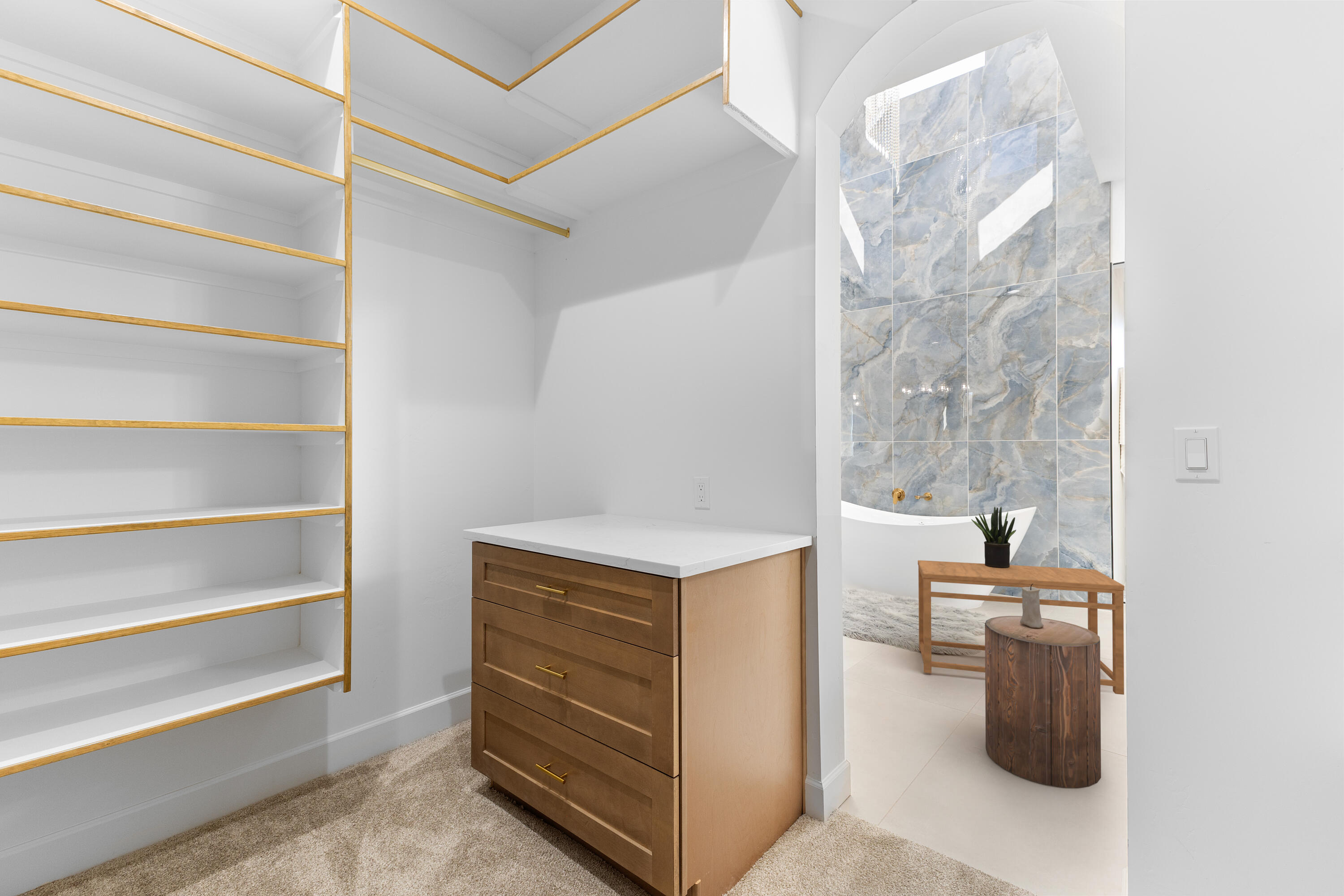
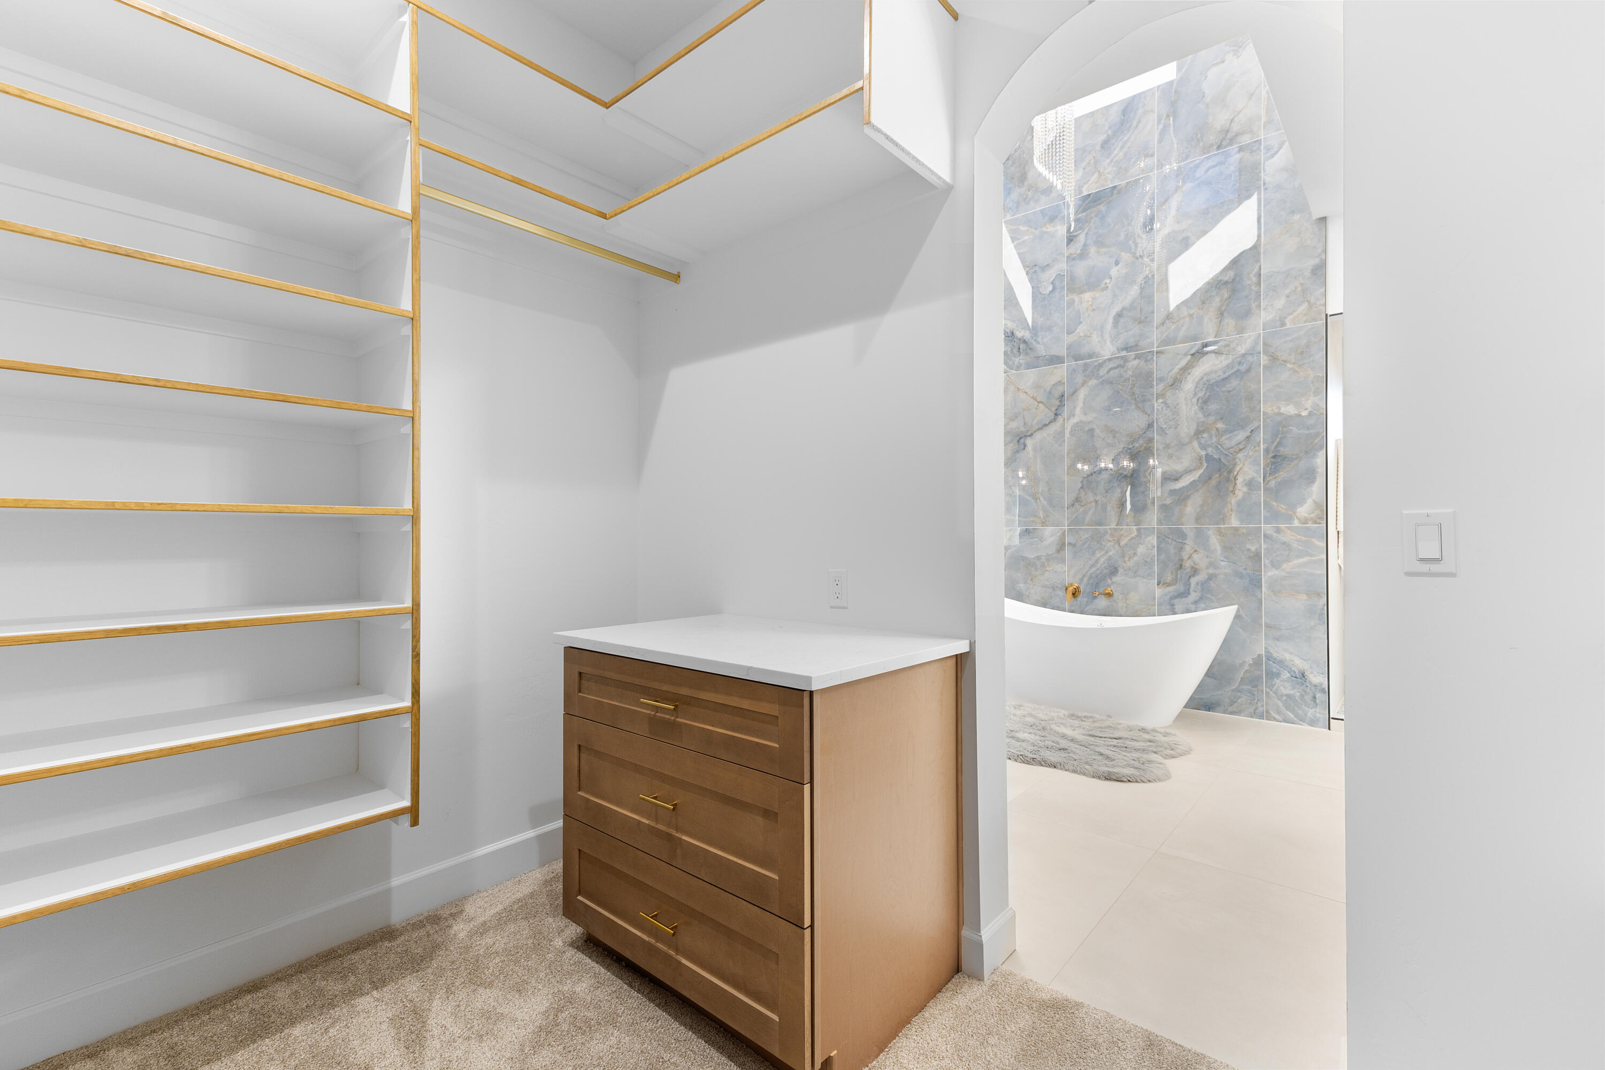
- candle (1031, 604)
- potted plant (993, 536)
- side table (1010, 602)
- stool (1040, 694)
